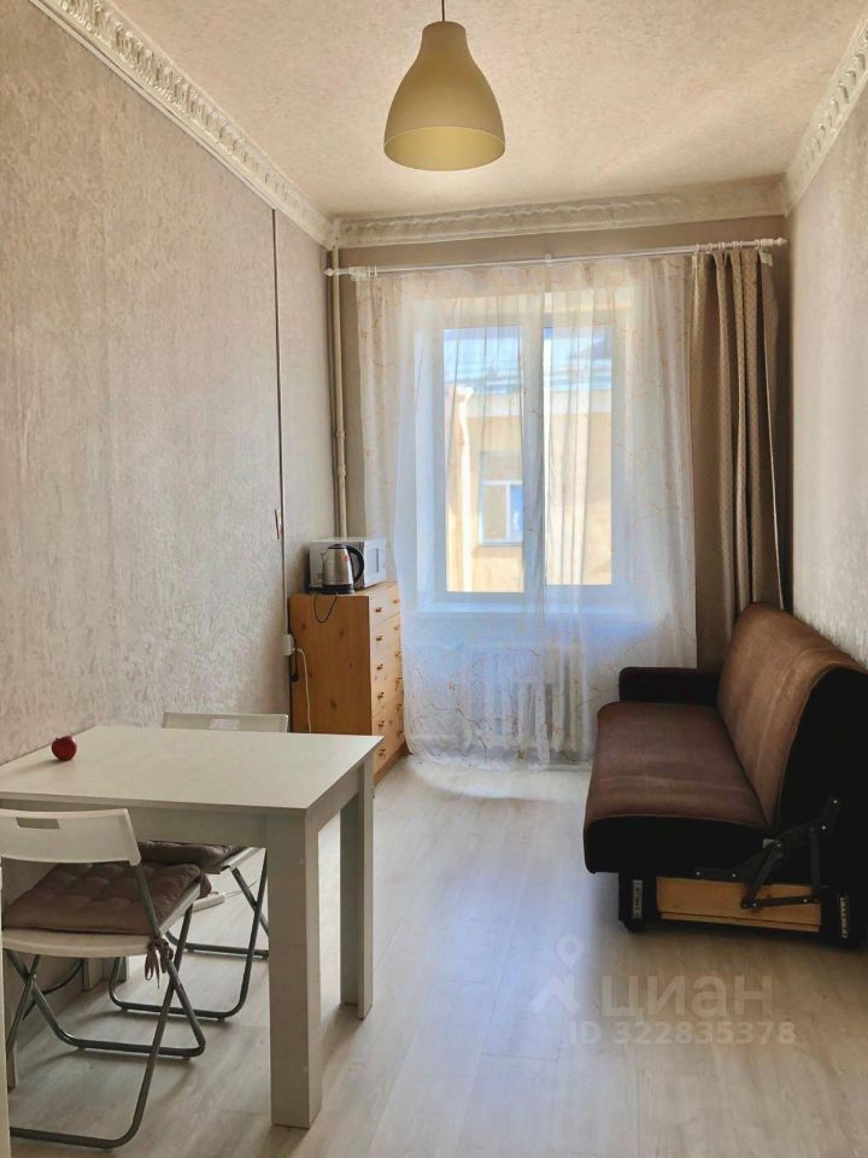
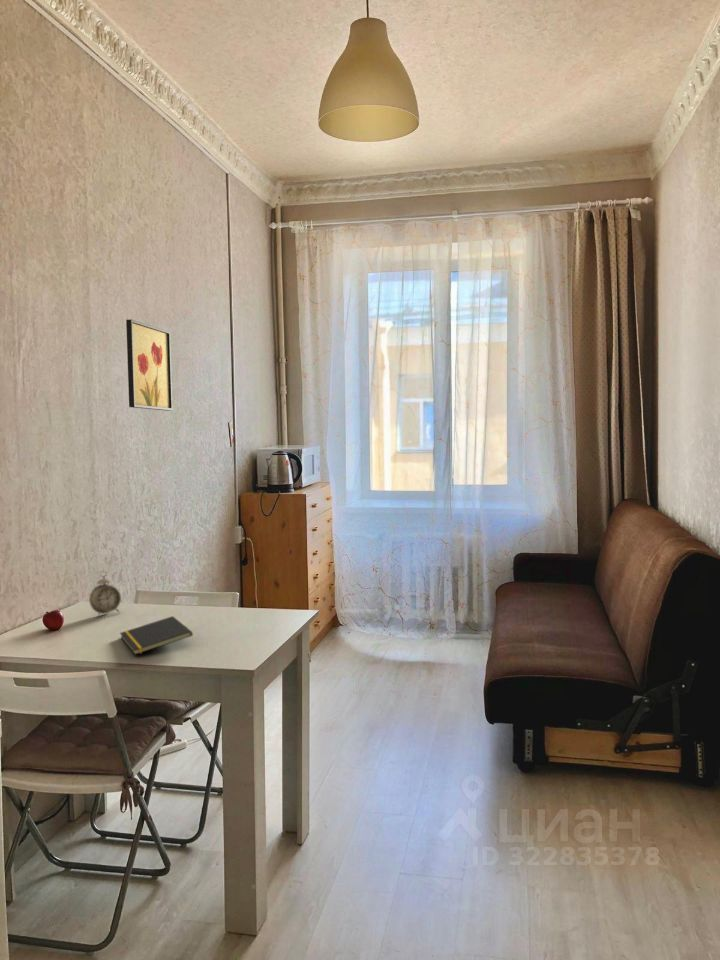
+ notepad (155, 634)
+ alarm clock (105, 592)
+ wall art (148, 367)
